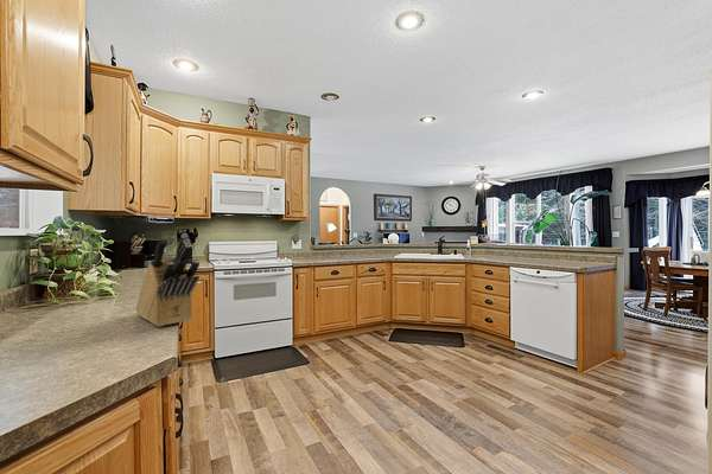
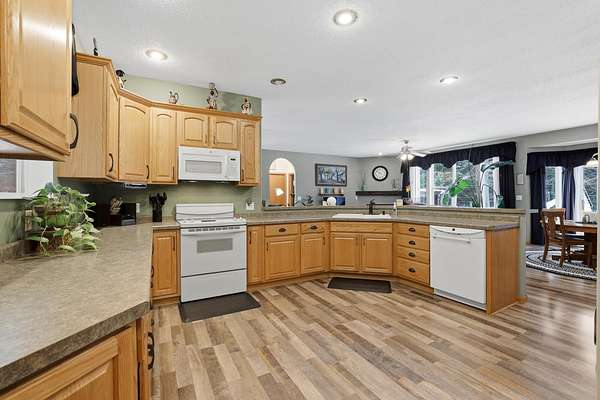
- knife block (166, 276)
